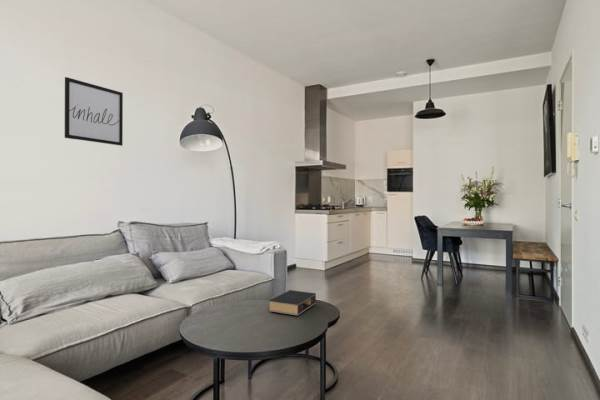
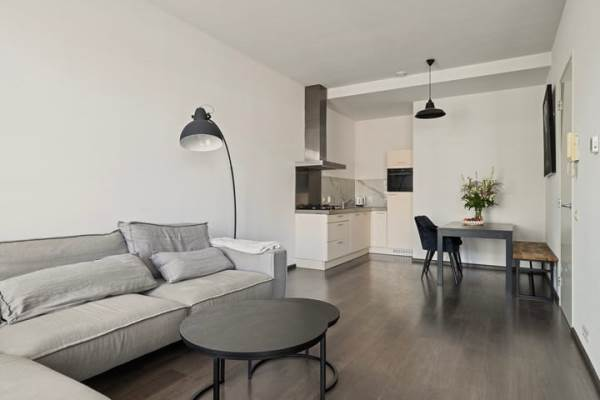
- wall art (95, 113)
- book (293, 302)
